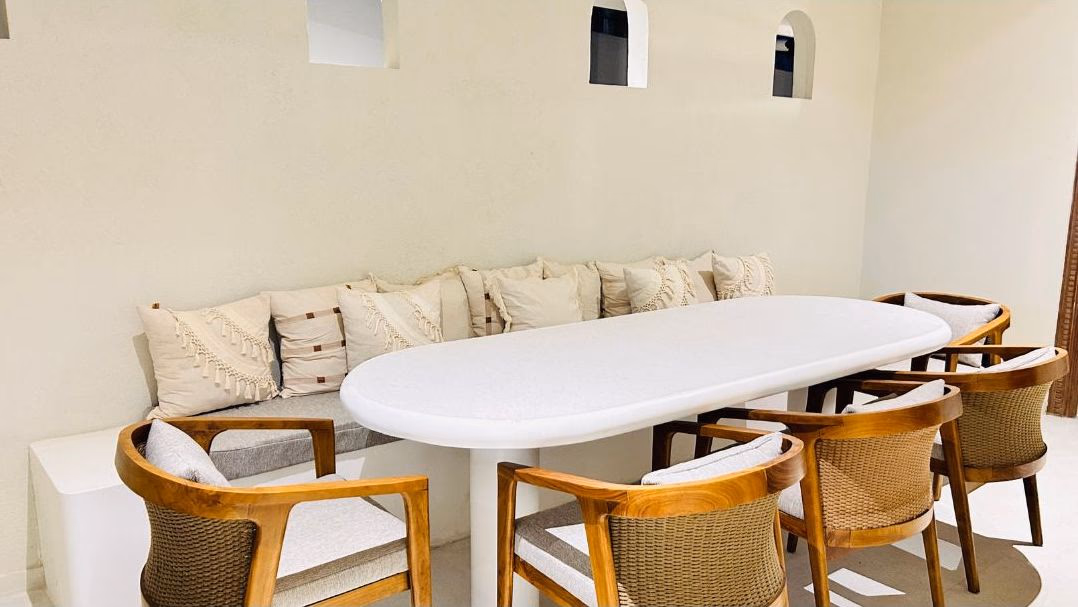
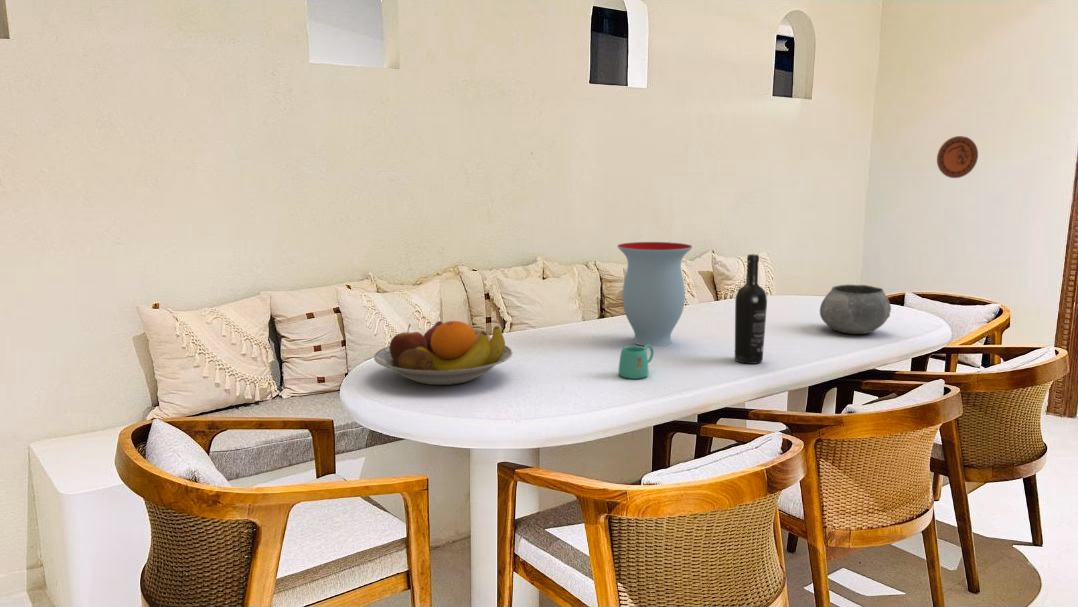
+ fruit bowl (443, 347)
+ mug (638, 360)
+ vase (653, 294)
+ wine bottle (750, 308)
+ decorative plate (957, 157)
+ bowl (854, 309)
